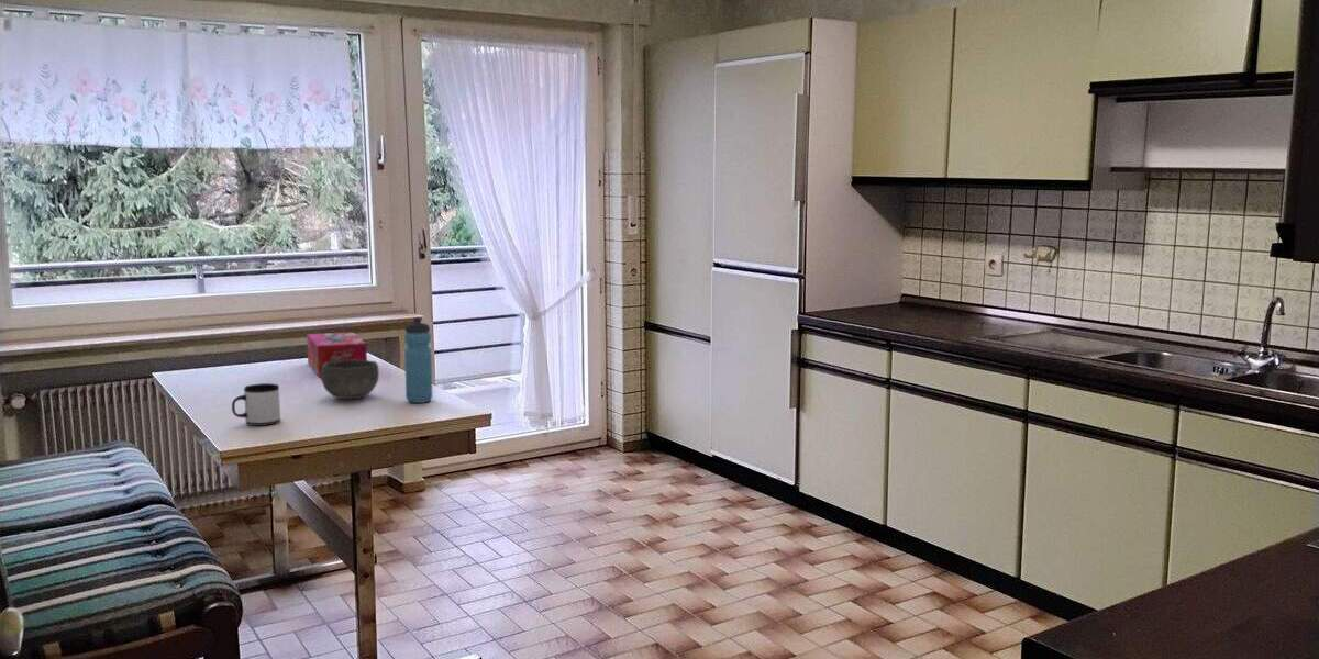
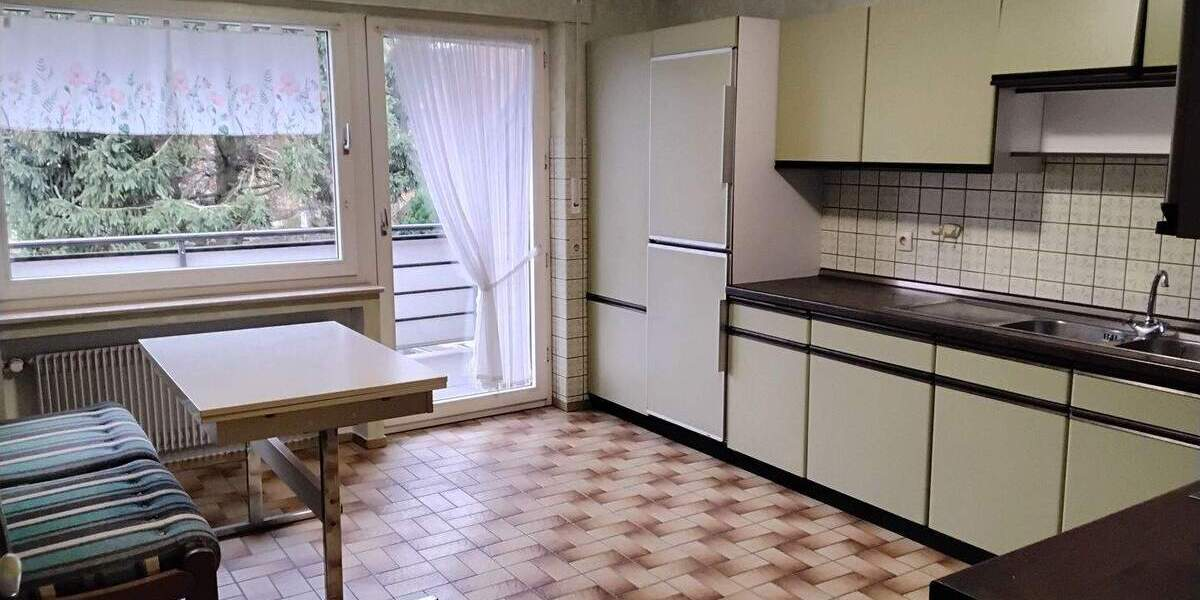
- tissue box (336, 353)
- bowl (350, 380)
- water bottle (418, 359)
- mug (255, 404)
